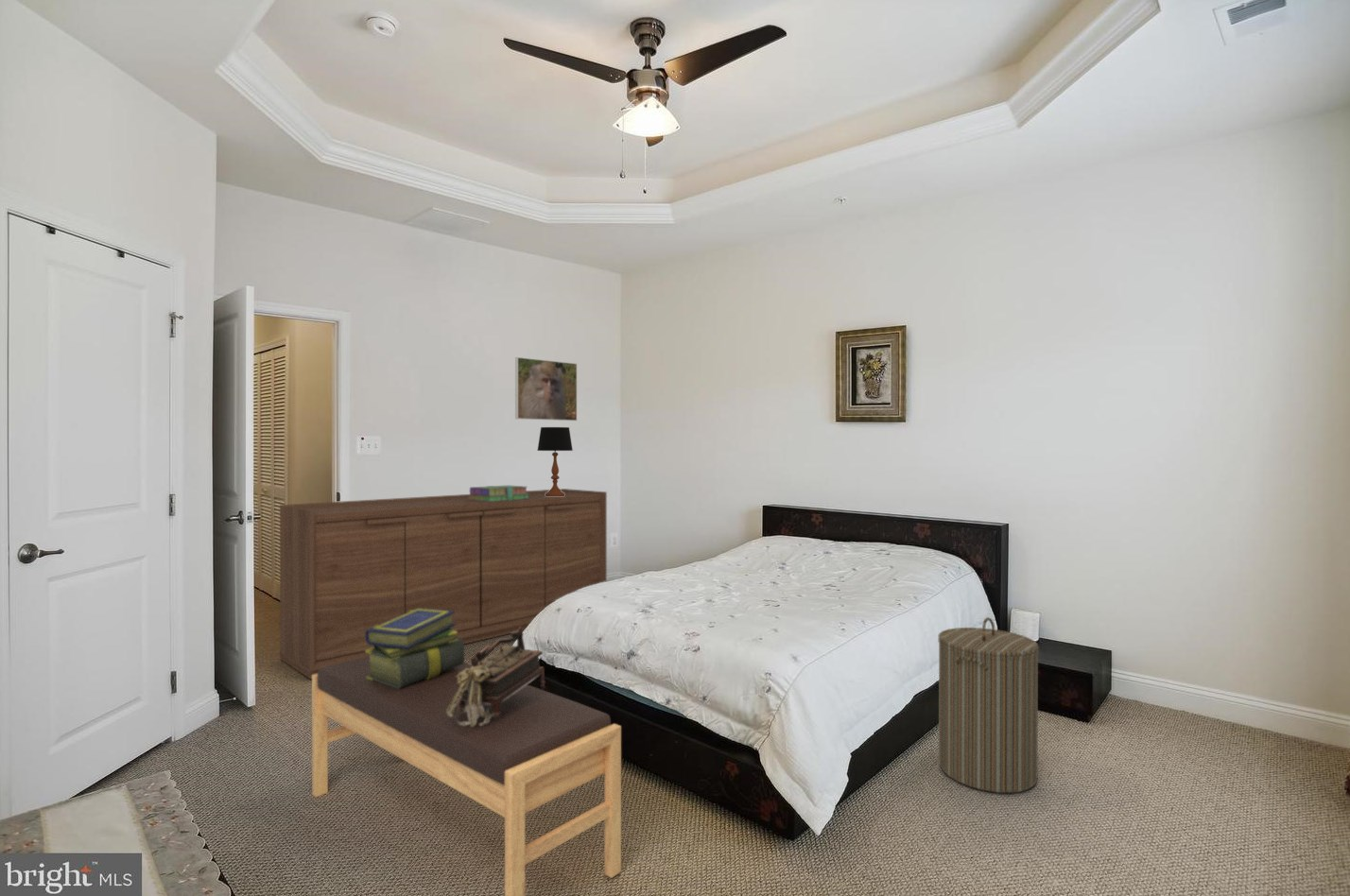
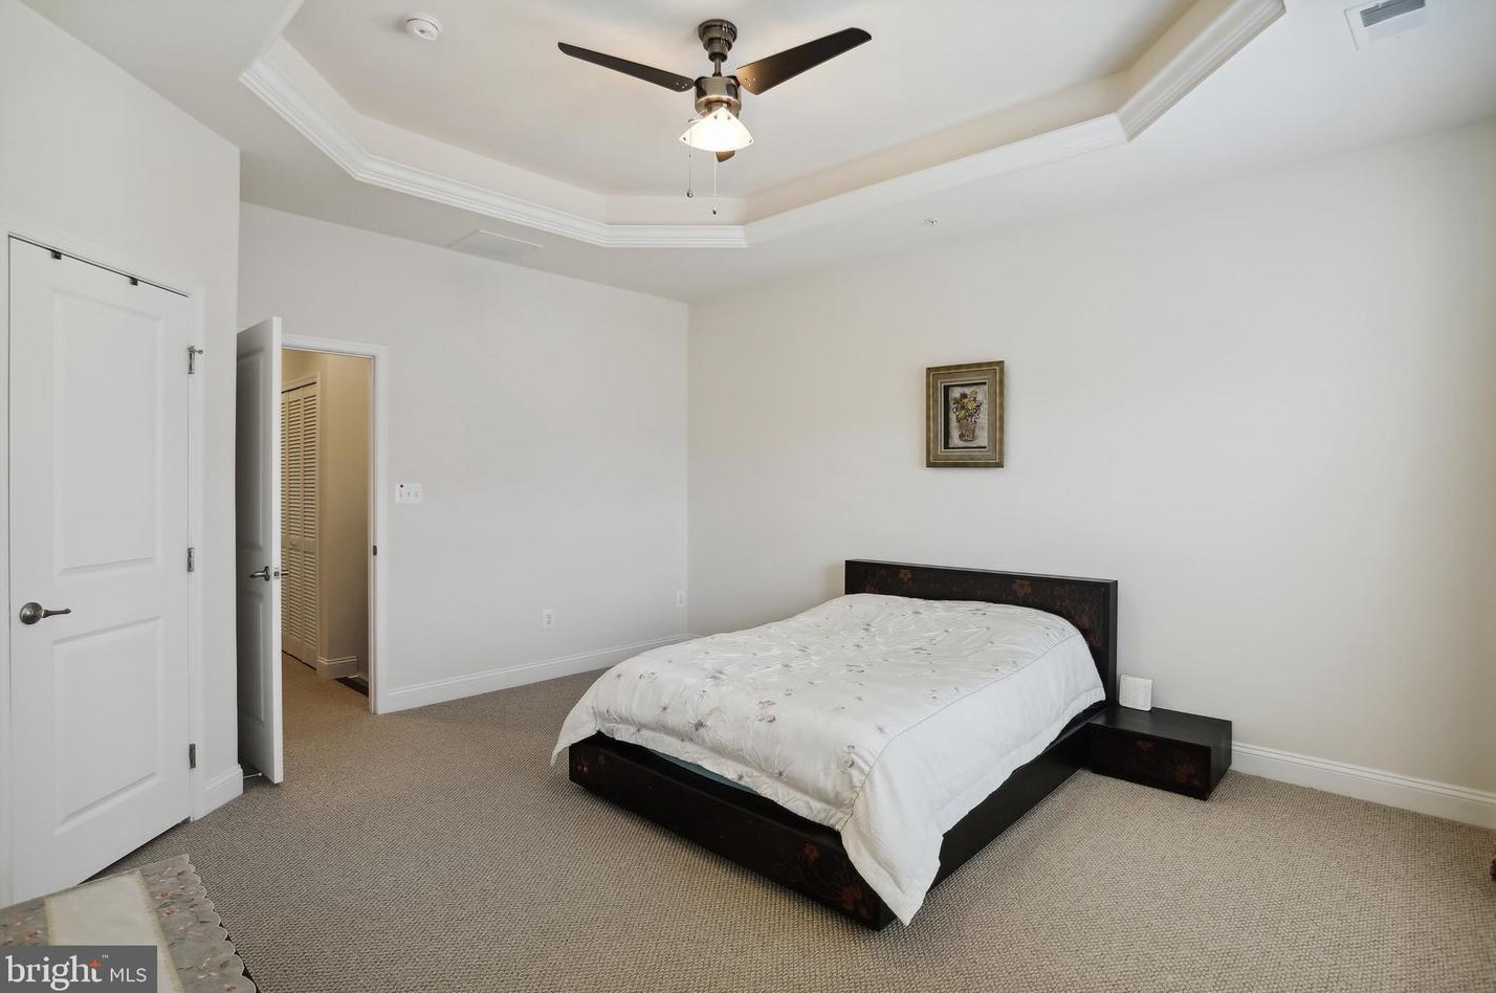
- decorative box (493, 675)
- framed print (546, 389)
- laundry hamper (986, 695)
- stack of books (414, 645)
- bench (451, 758)
- stack of books (498, 492)
- table lamp (555, 461)
- sideboard (462, 565)
